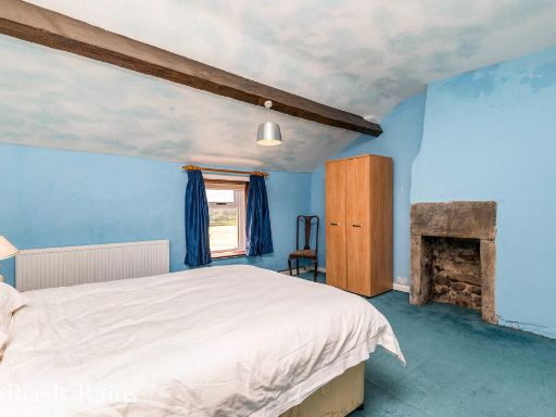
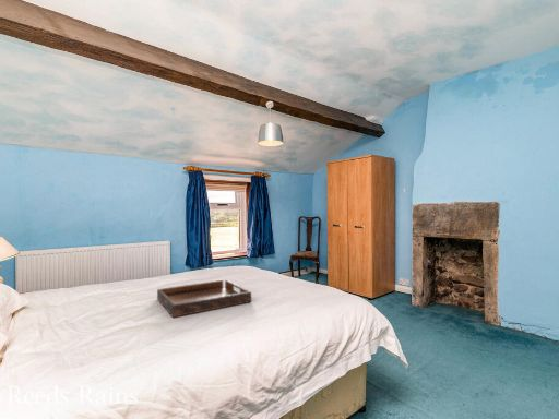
+ serving tray (203, 295)
